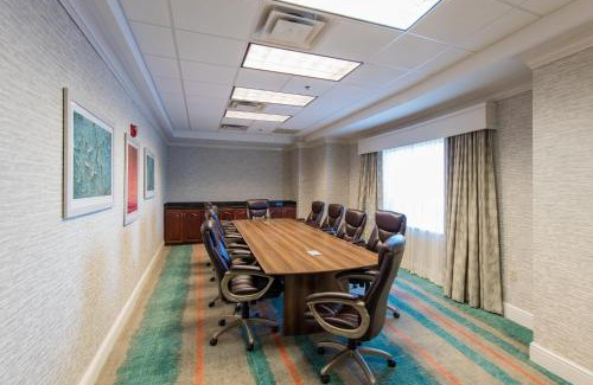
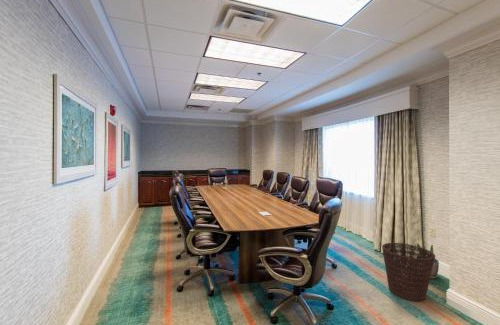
+ potted plant (426, 256)
+ basket (406, 271)
